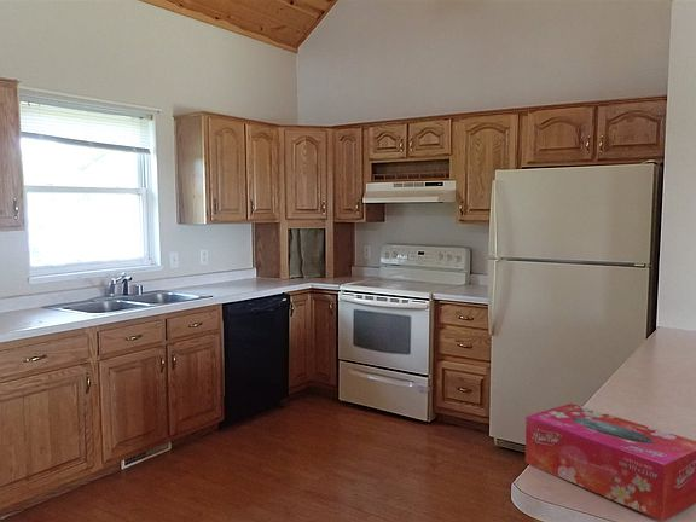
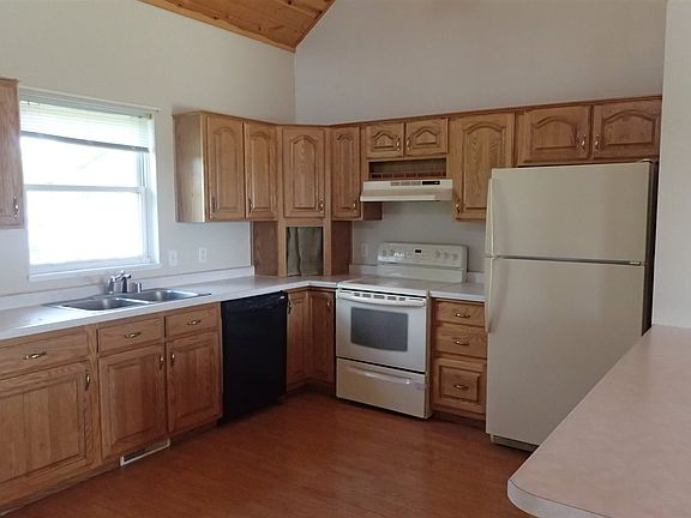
- tissue box (610, 453)
